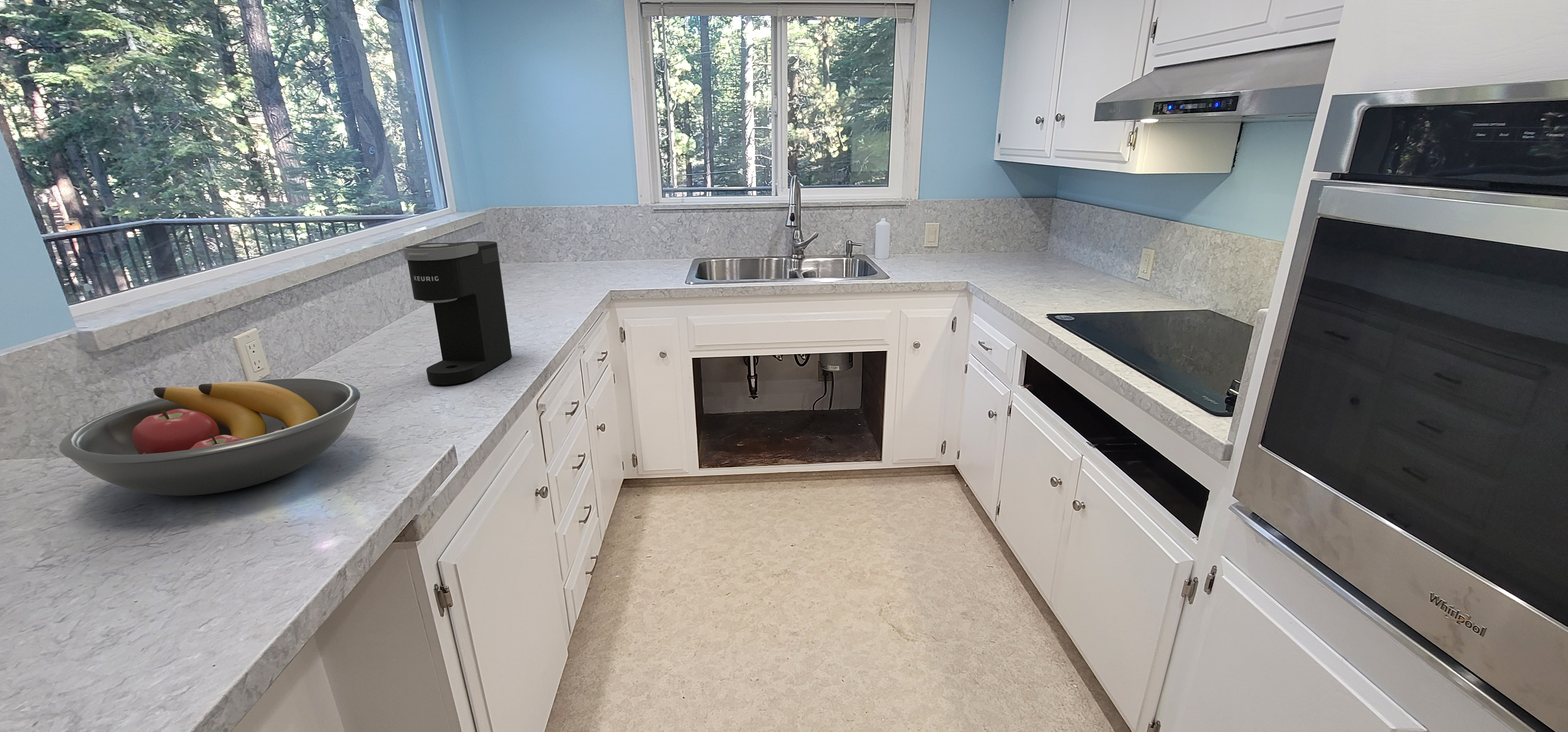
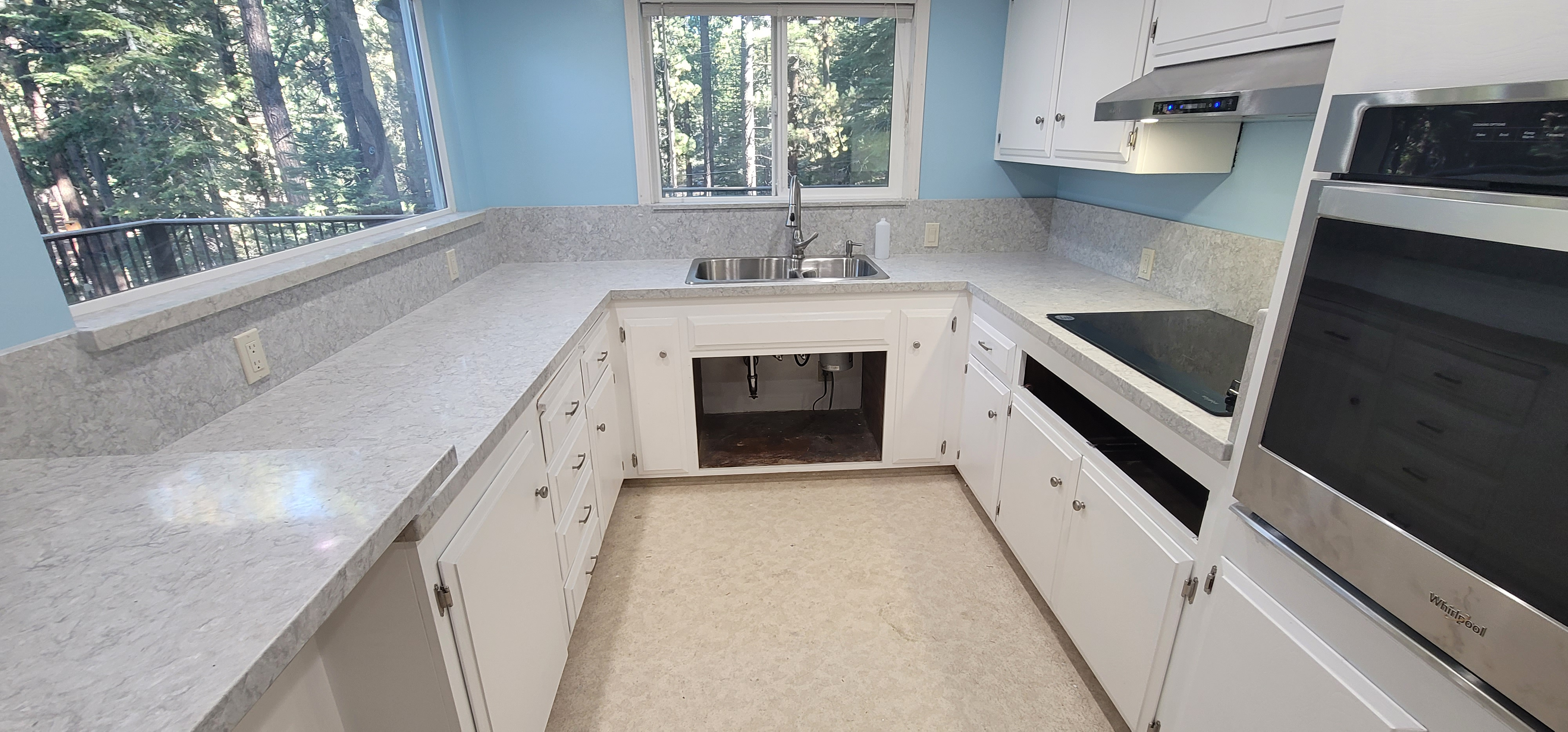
- coffee maker (463, 307)
- fruit bowl (230, 434)
